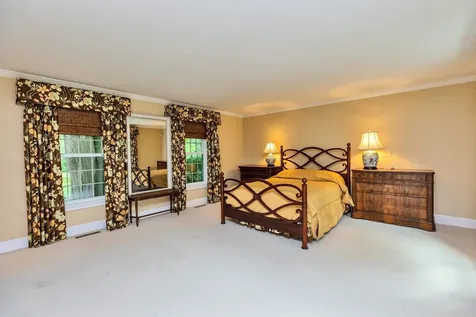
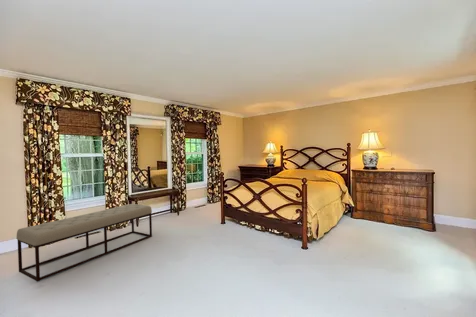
+ bench (95, 230)
